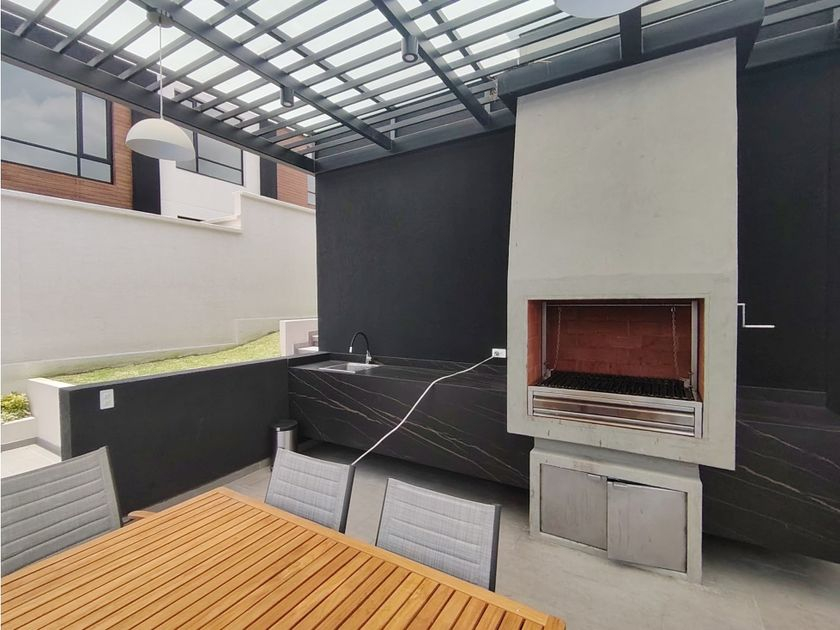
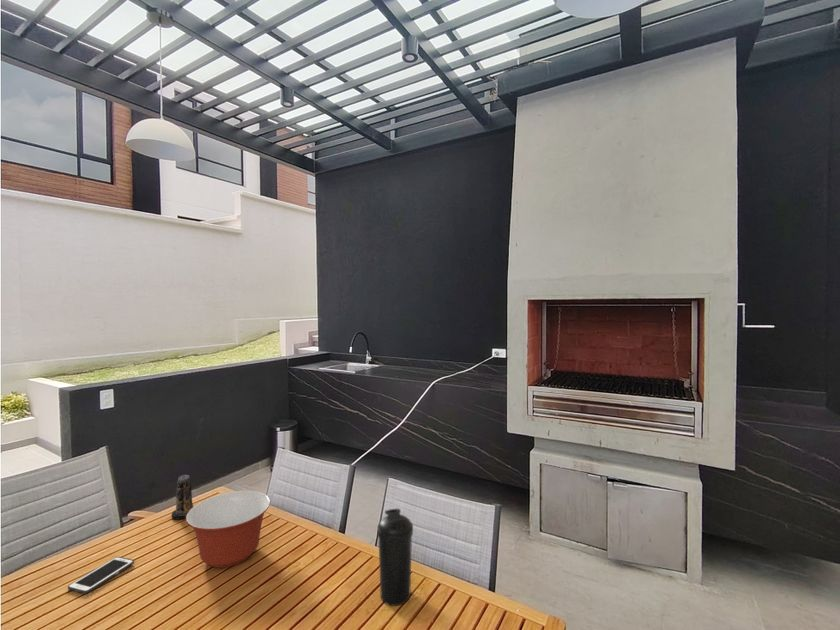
+ candle (183, 495)
+ cell phone (102, 574)
+ mixing bowl (230, 531)
+ water bottle (395, 554)
